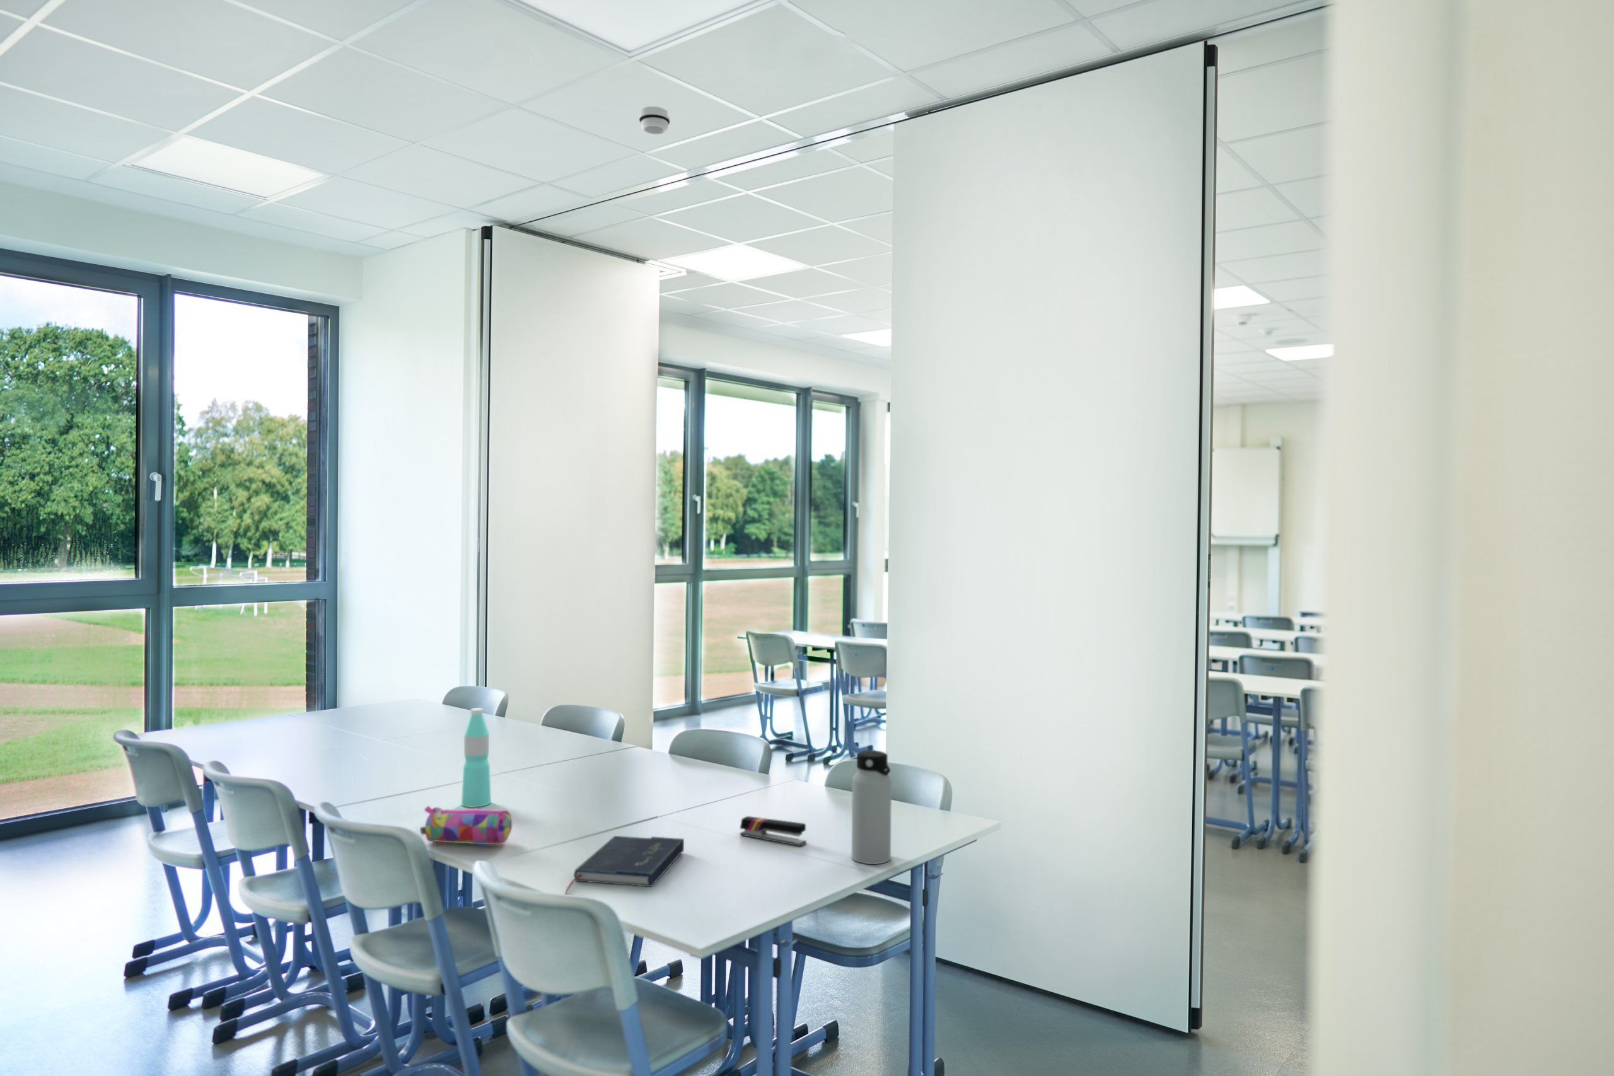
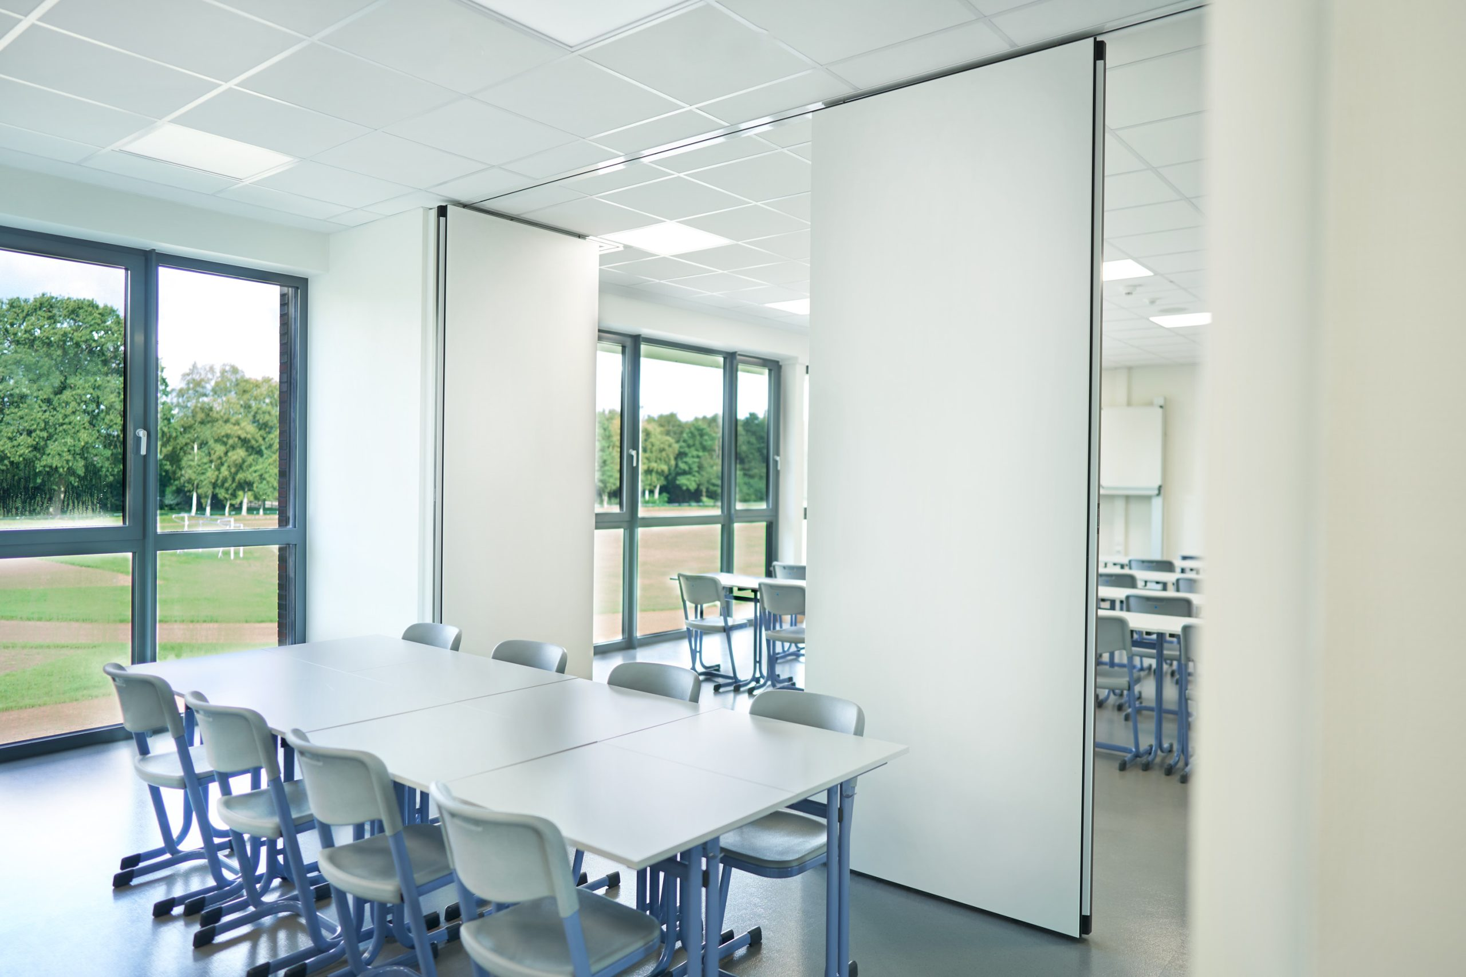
- water bottle (872, 805)
- pencil case (466, 825)
- water bottle (476, 755)
- smoke detector (654, 120)
- book (624, 866)
- stapler (772, 829)
